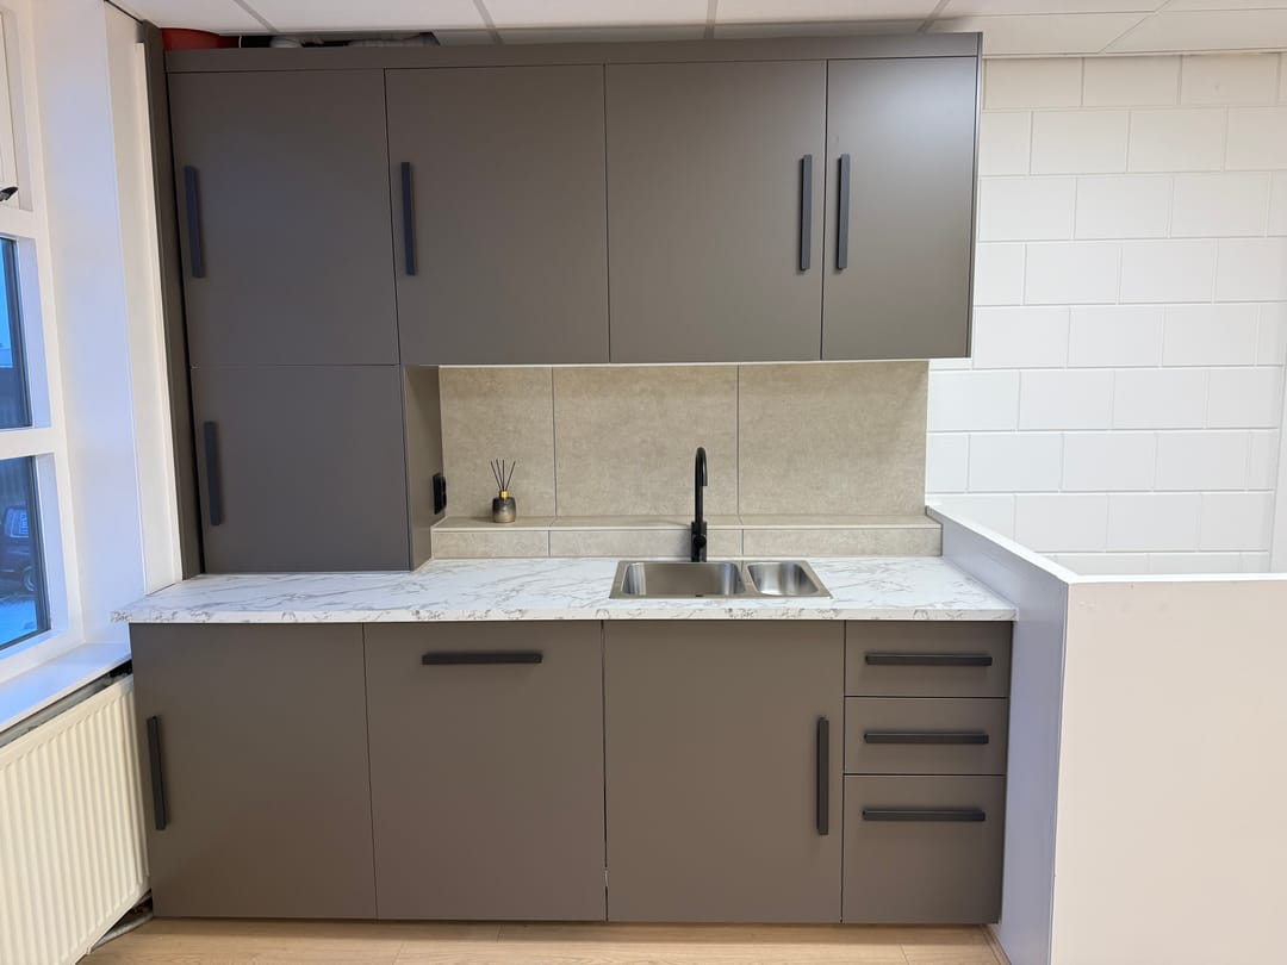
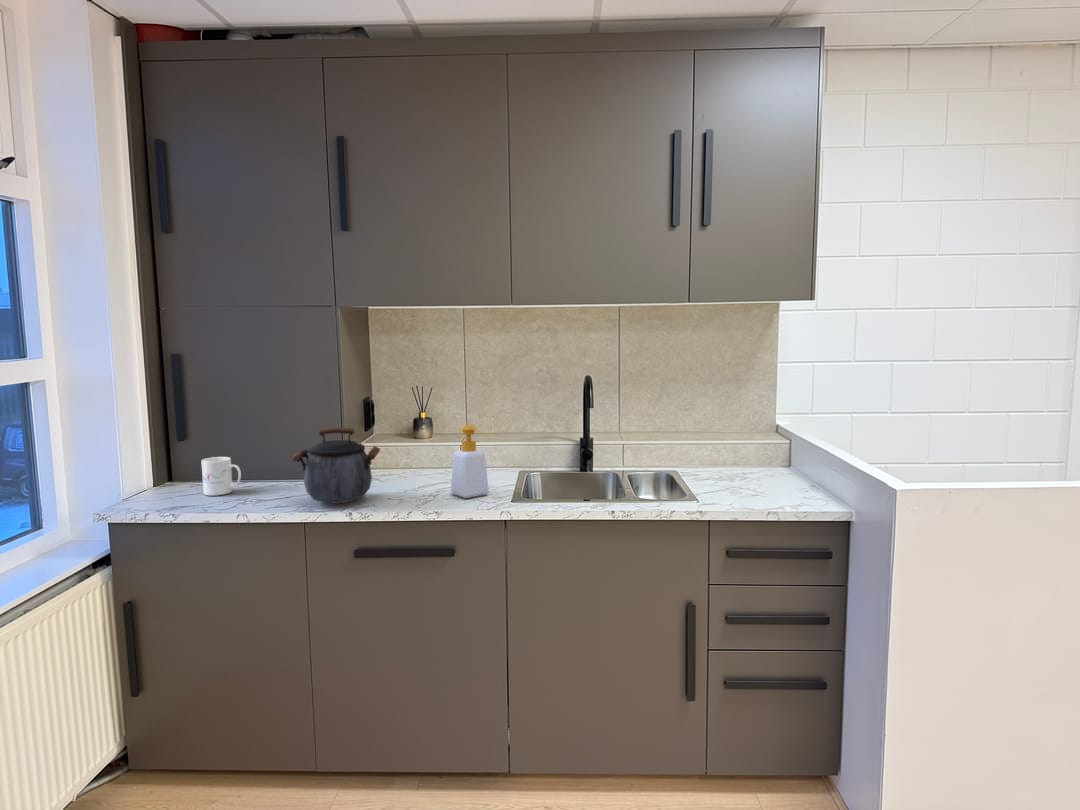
+ mug (222, 476)
+ kettle (337, 465)
+ soap bottle (472, 460)
